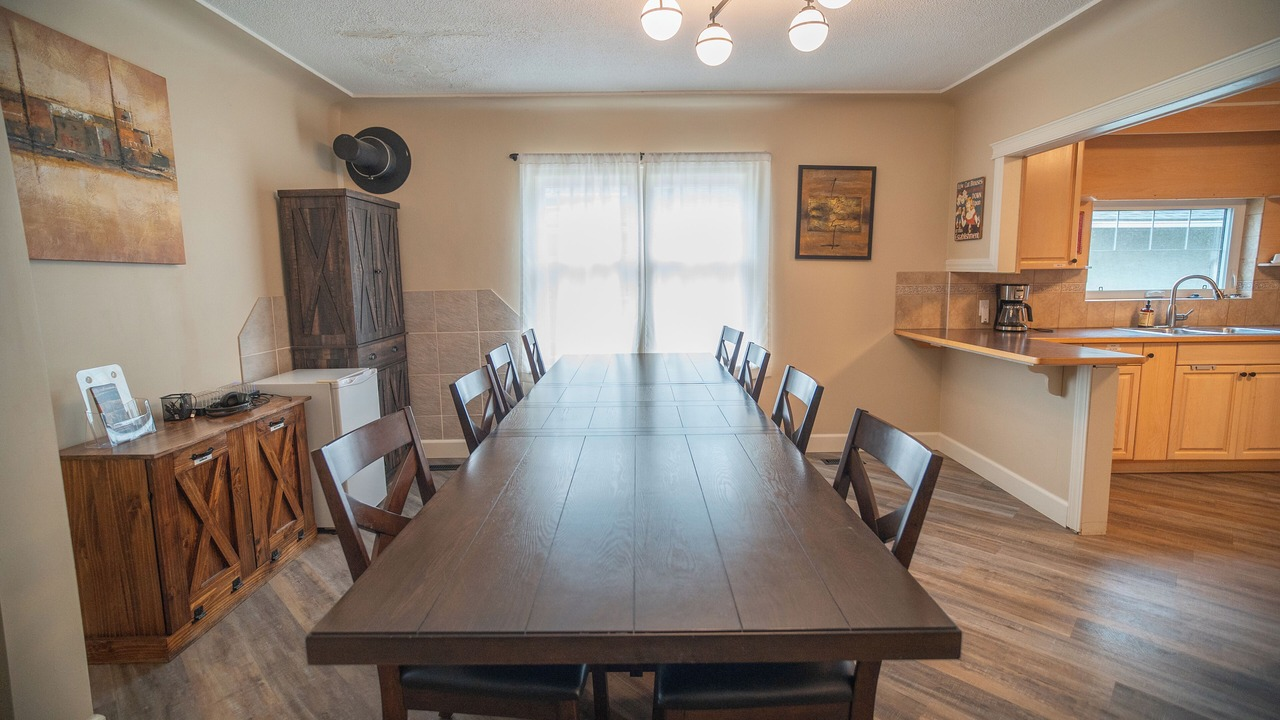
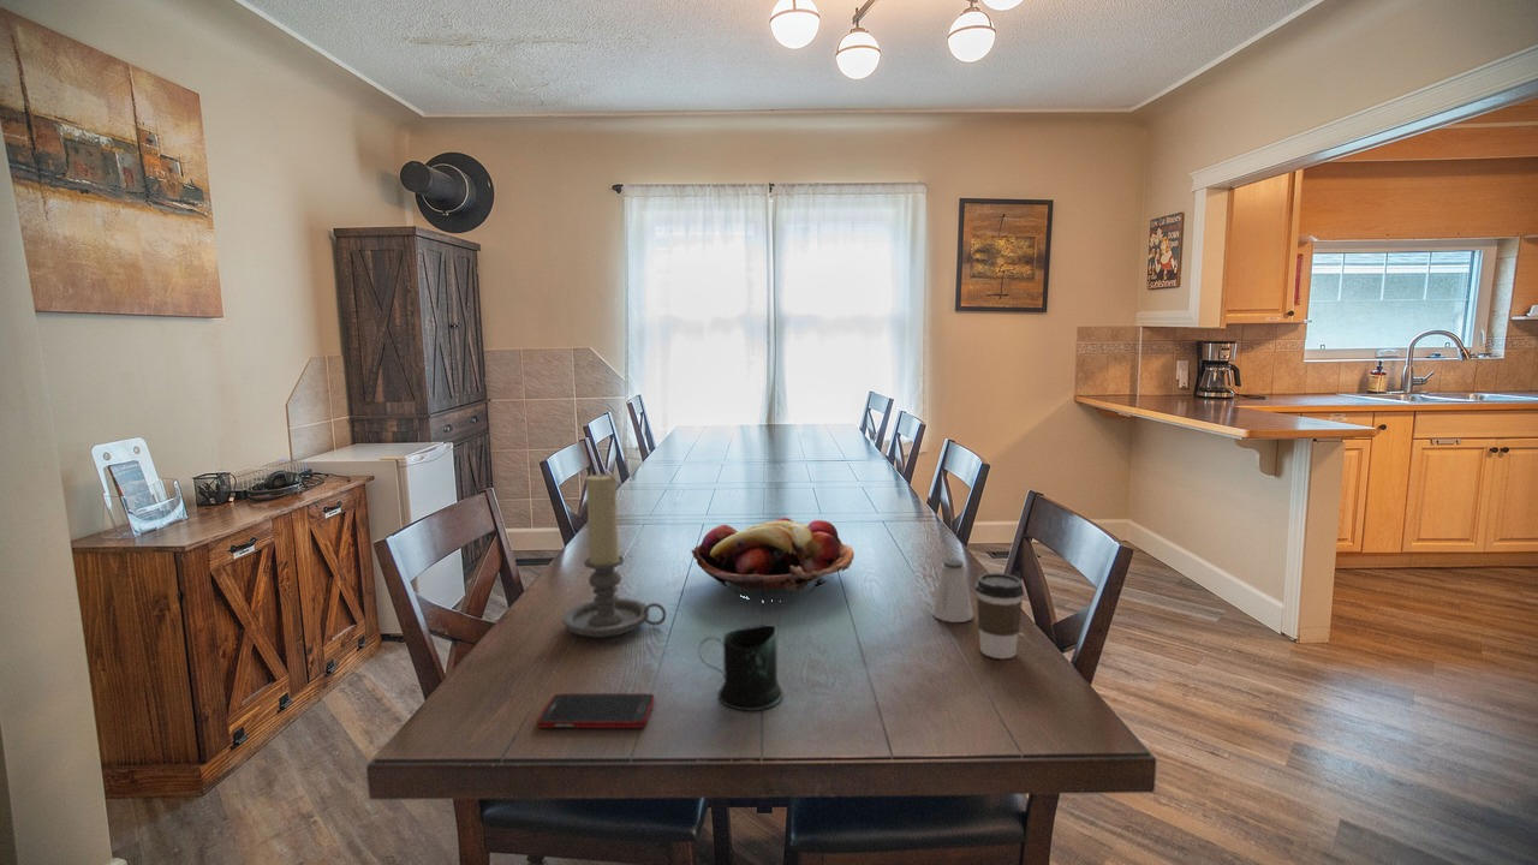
+ coffee cup (998, 615)
+ mug (740, 662)
+ fruit basket (776, 550)
+ cell phone (597, 710)
+ candle holder (612, 550)
+ saltshaker (952, 587)
